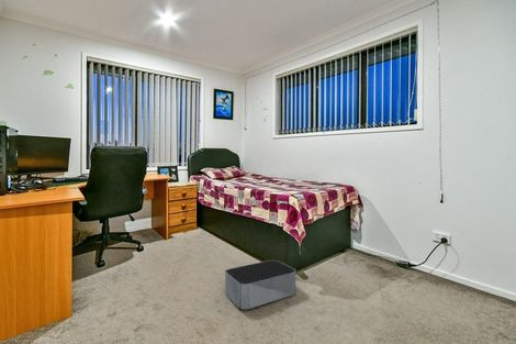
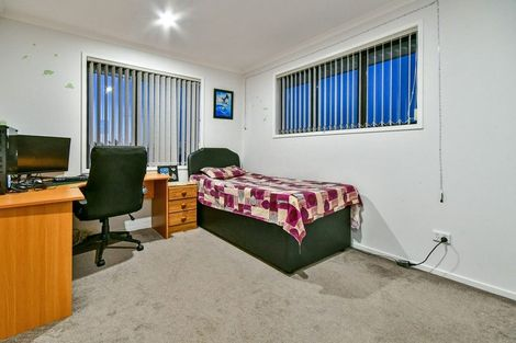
- storage bin (260, 281)
